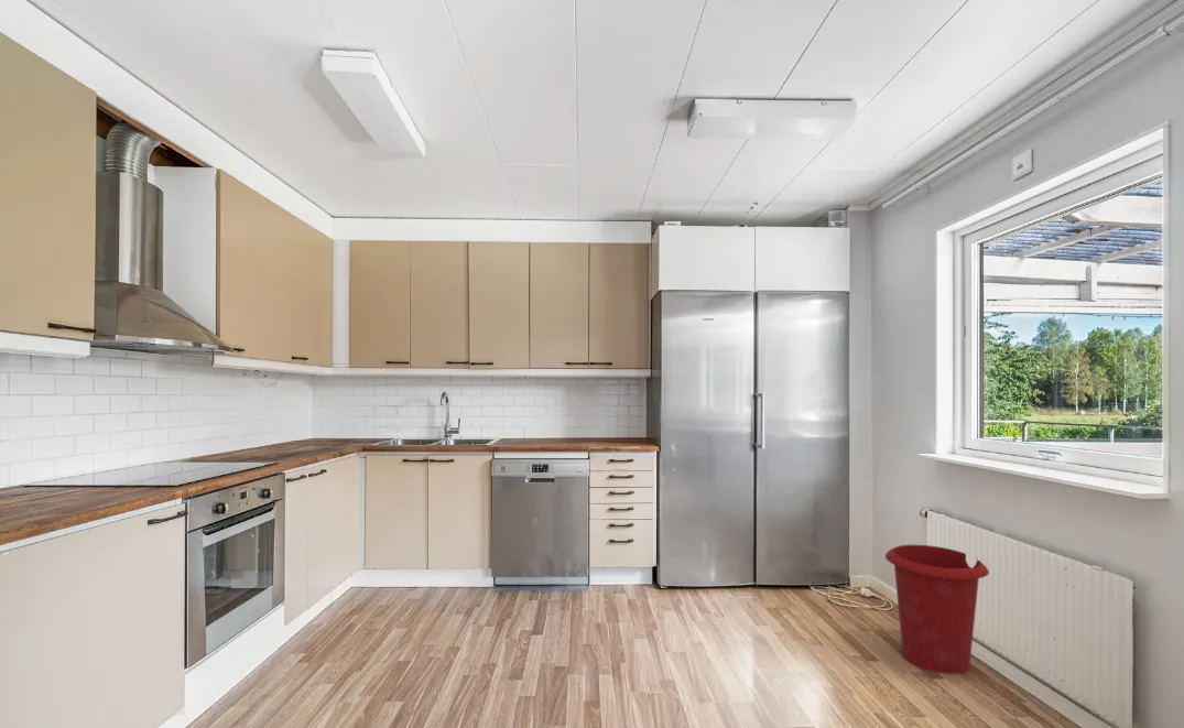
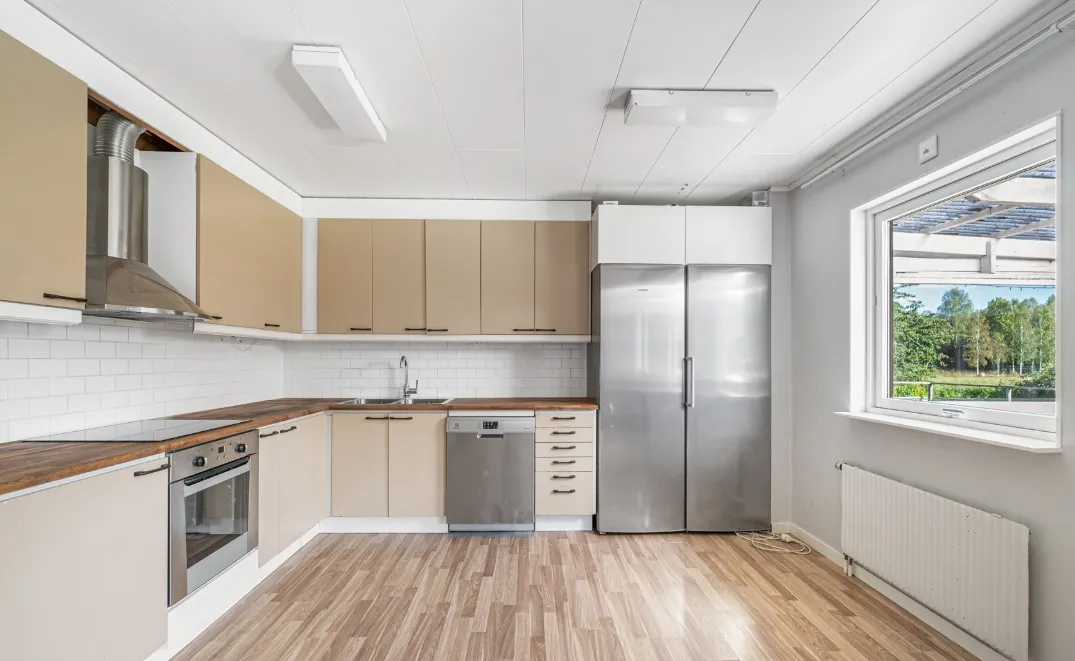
- waste bin (935, 607)
